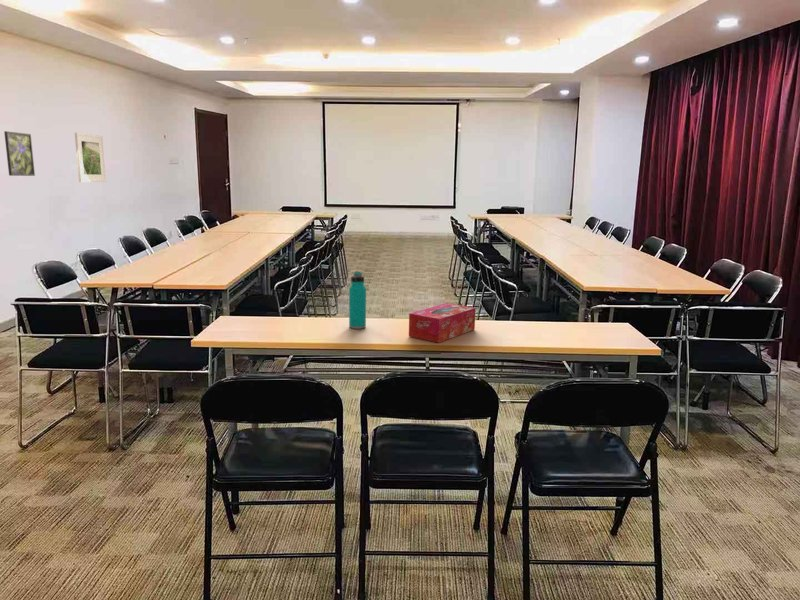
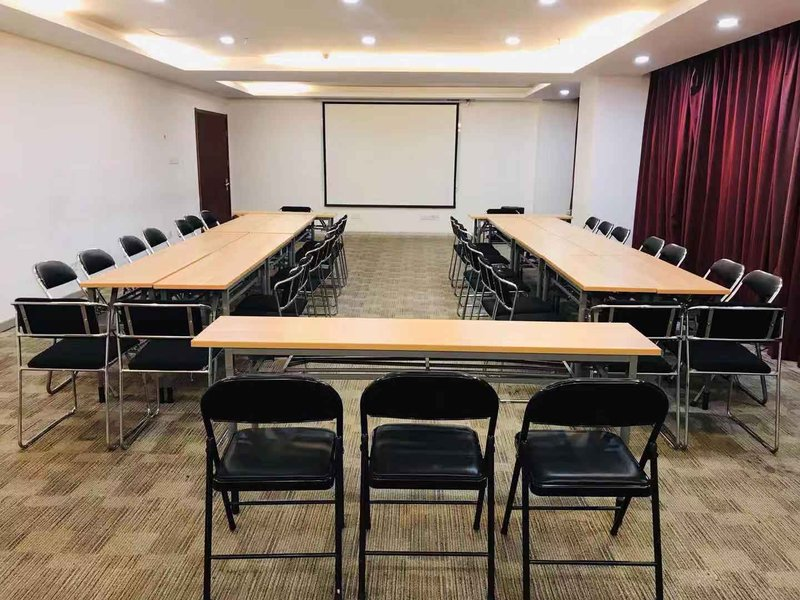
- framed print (20, 154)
- tissue box (442, 321)
- water bottle (357, 299)
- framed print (91, 158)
